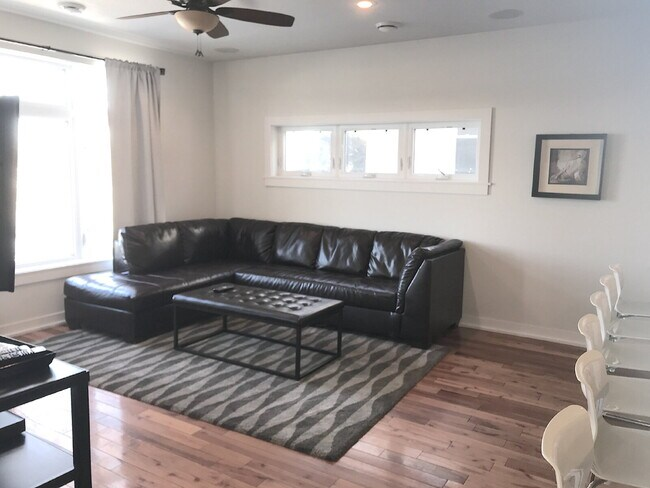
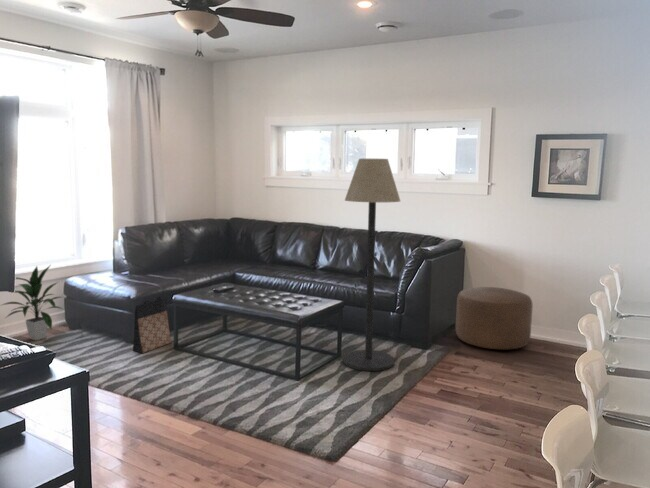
+ ottoman (493, 316)
+ bag (152, 322)
+ indoor plant (35, 303)
+ floor lamp (370, 262)
